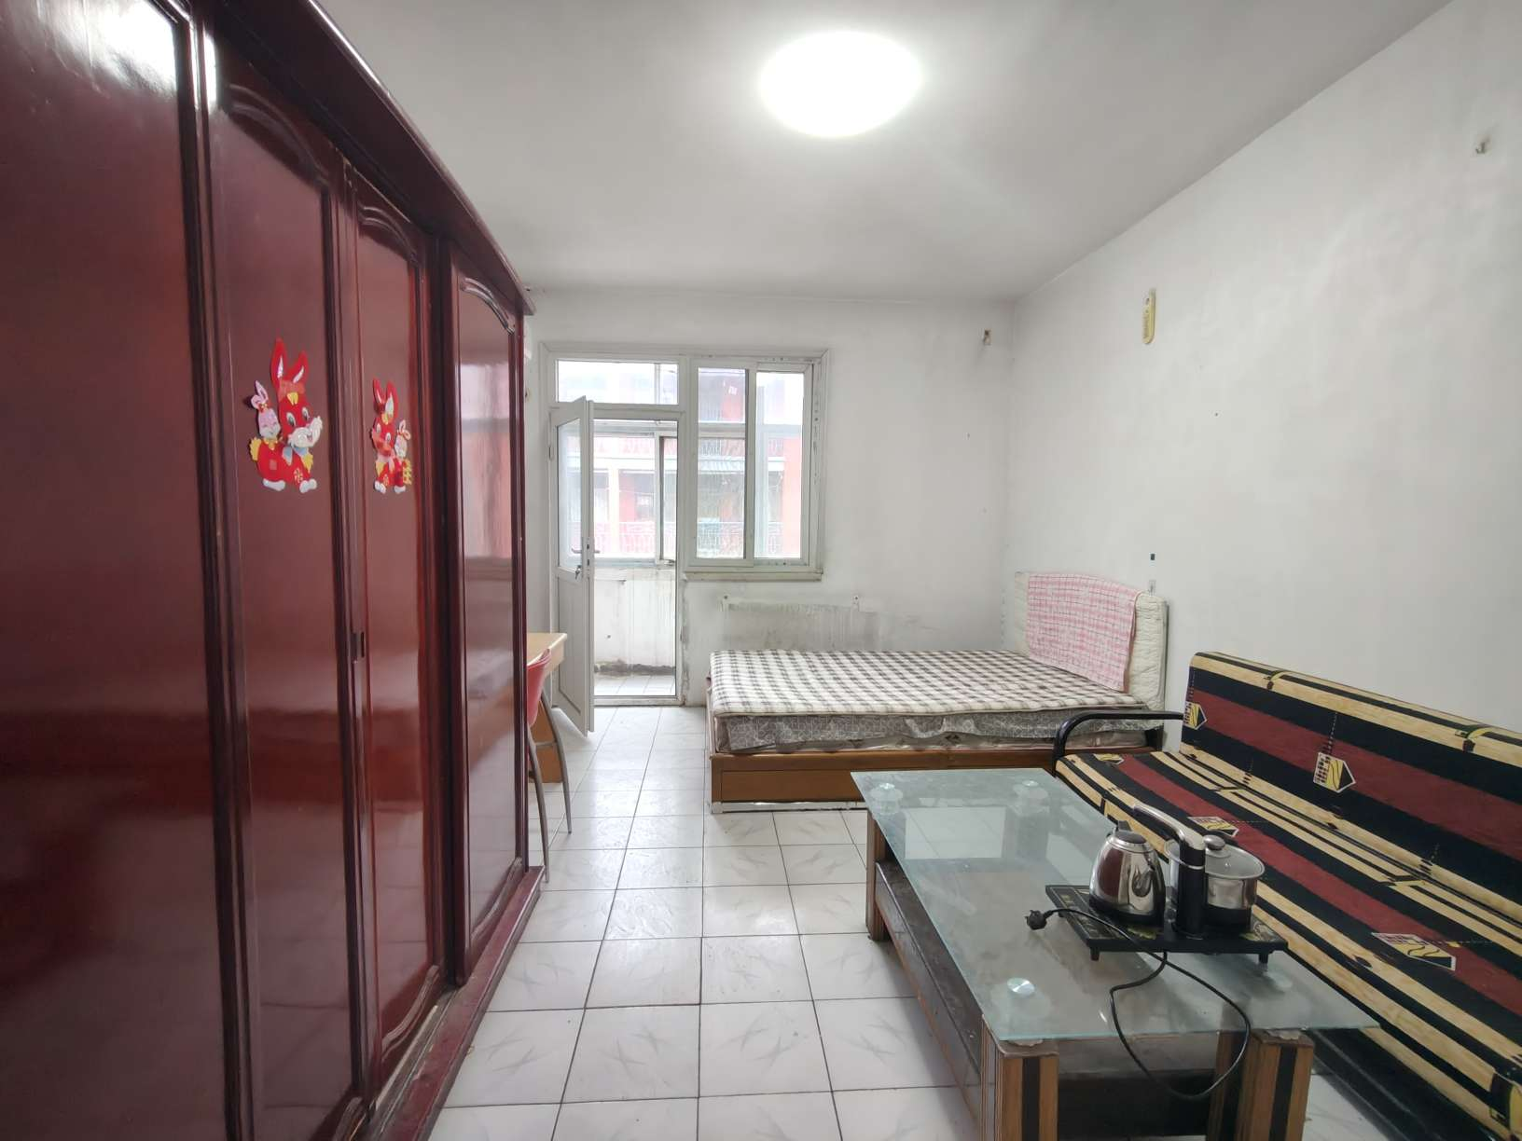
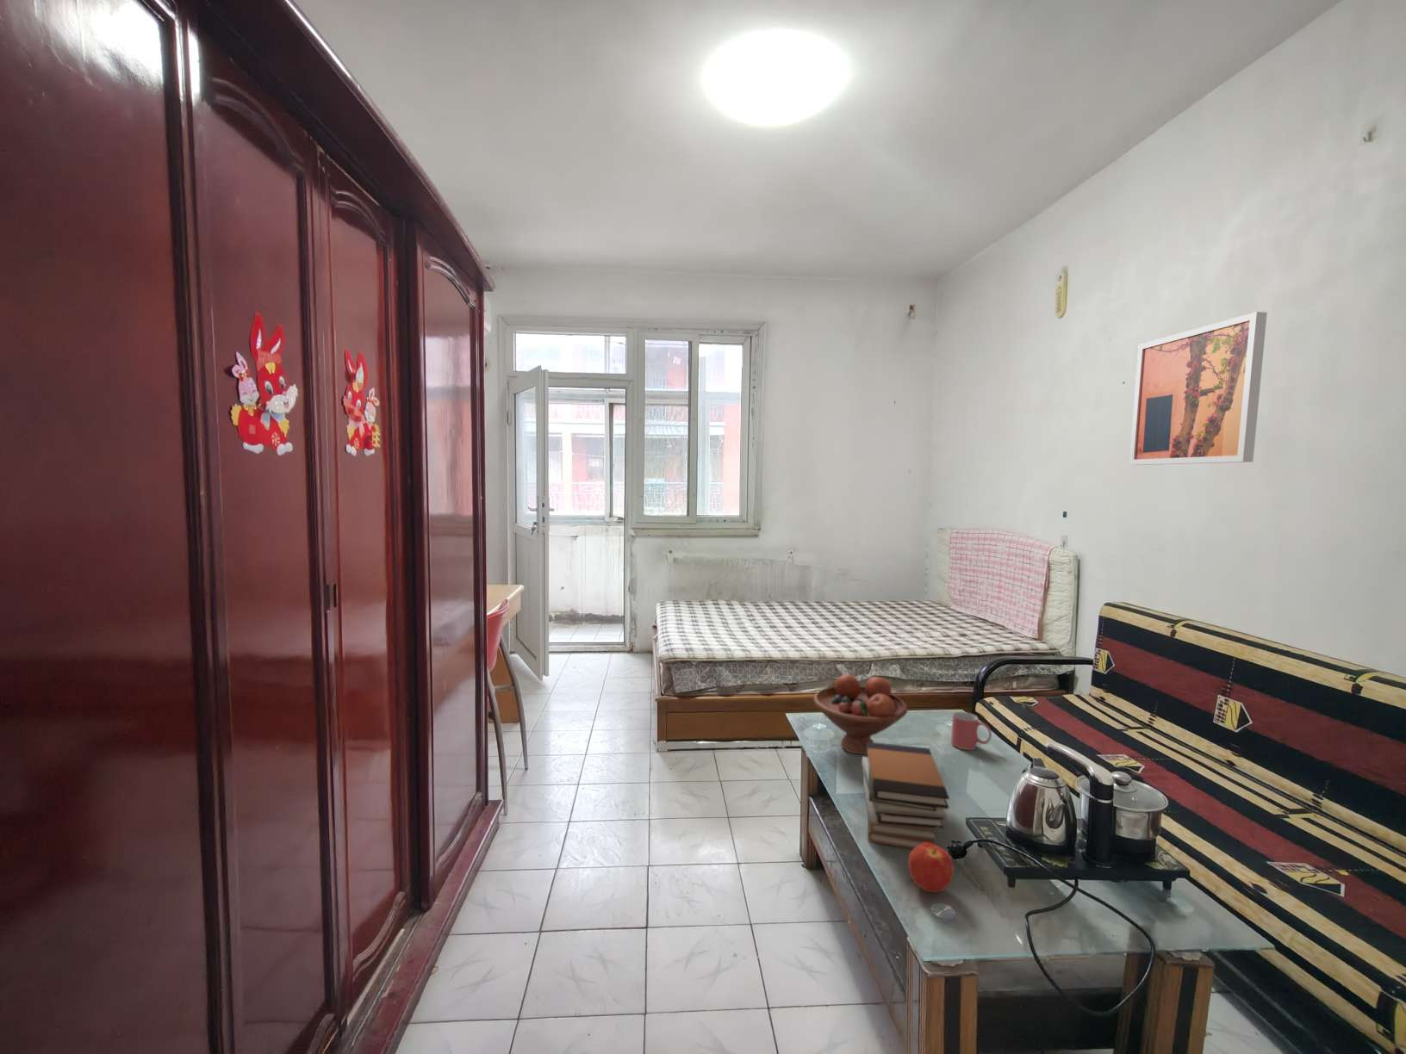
+ apple (930, 866)
+ mug (971, 732)
+ book stack (900, 793)
+ wall art (1190, 397)
+ fruit bowl (859, 715)
